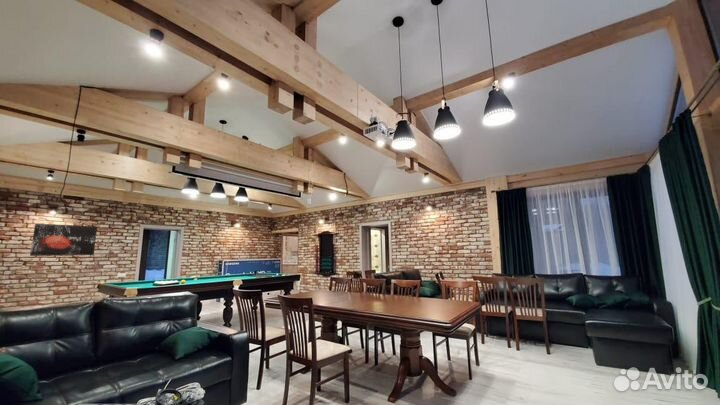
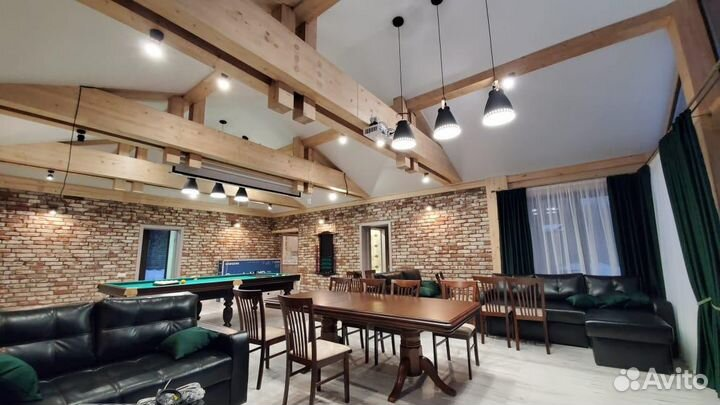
- wall art (65, 240)
